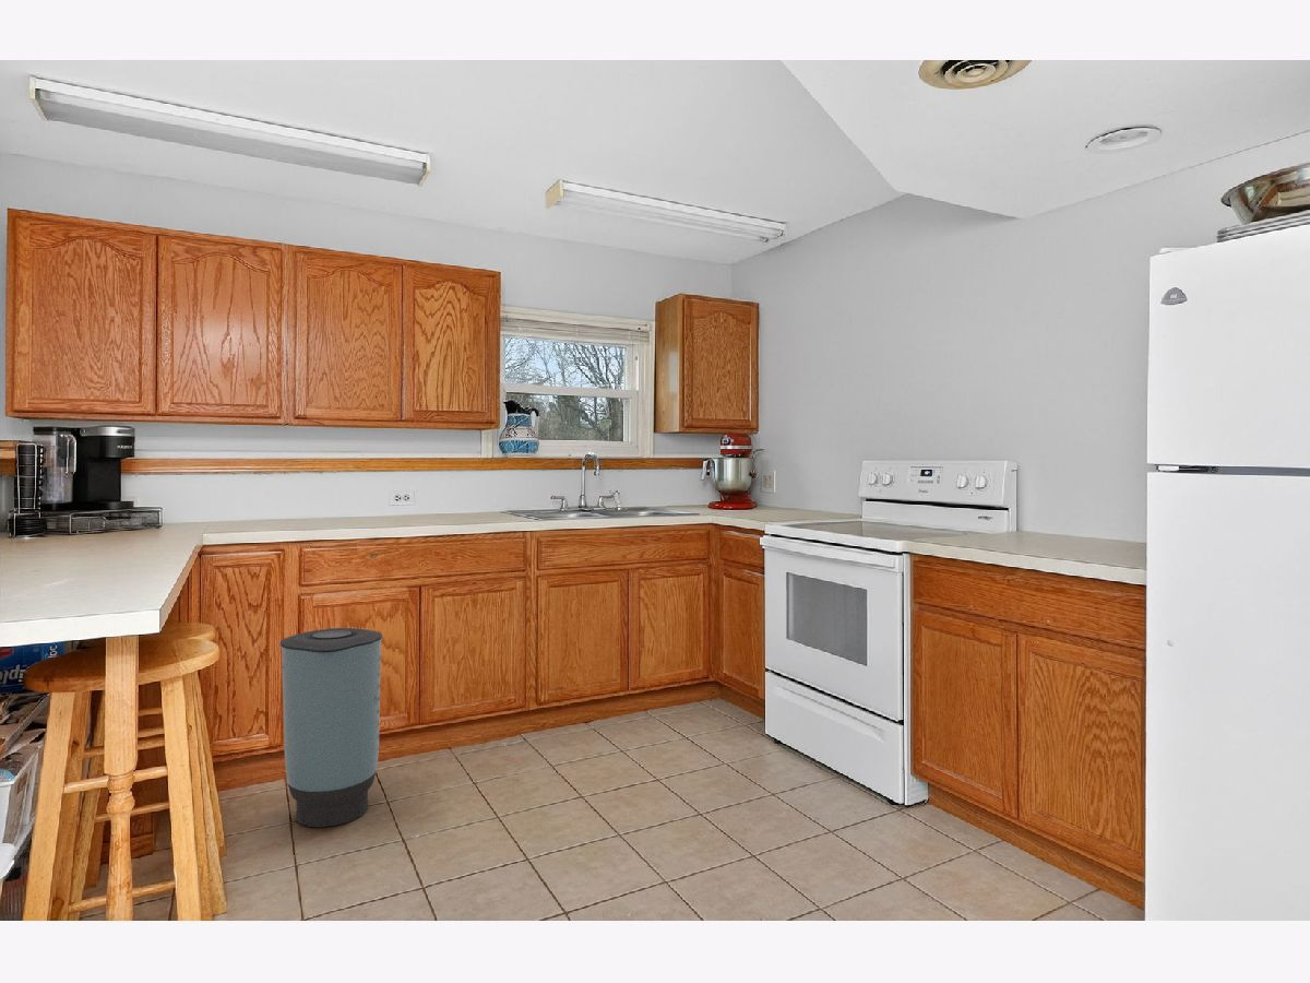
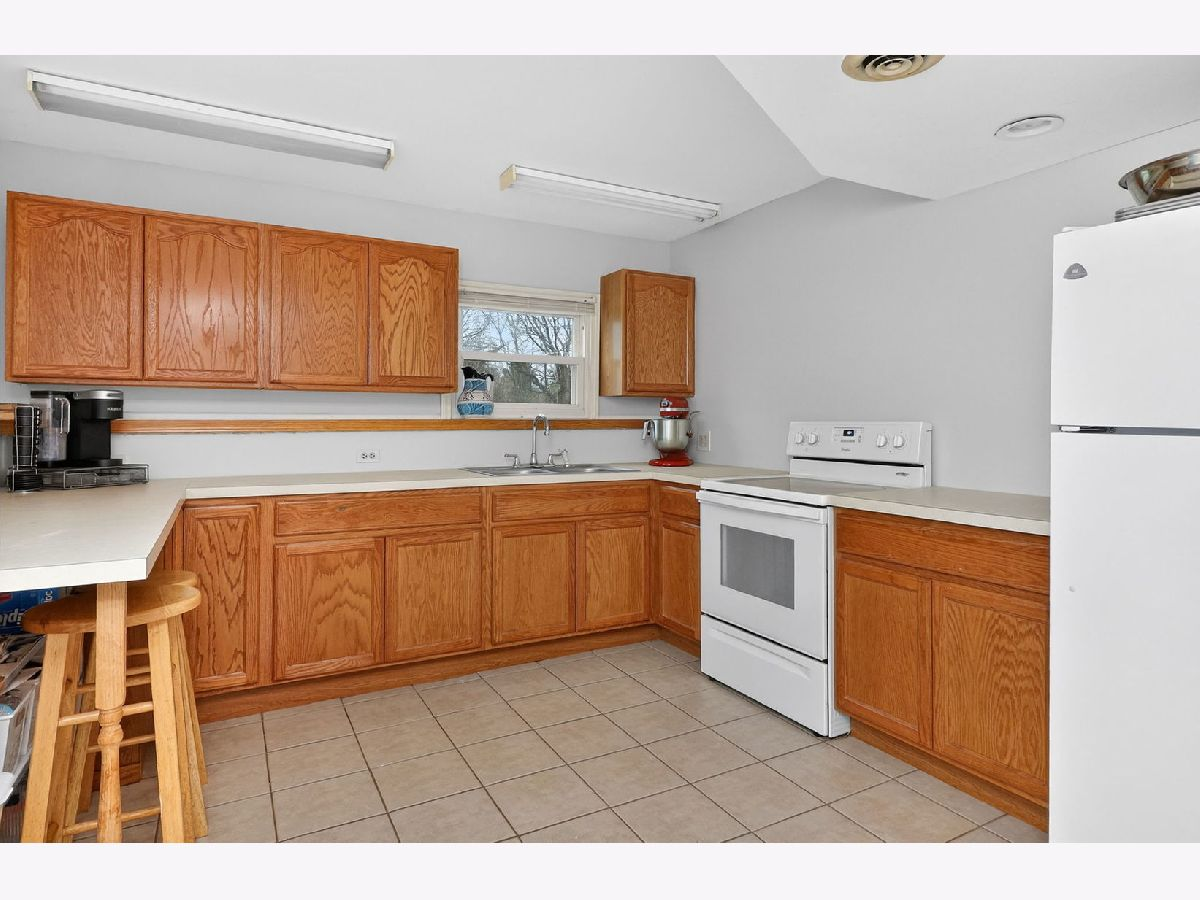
- trash can (333, 720)
